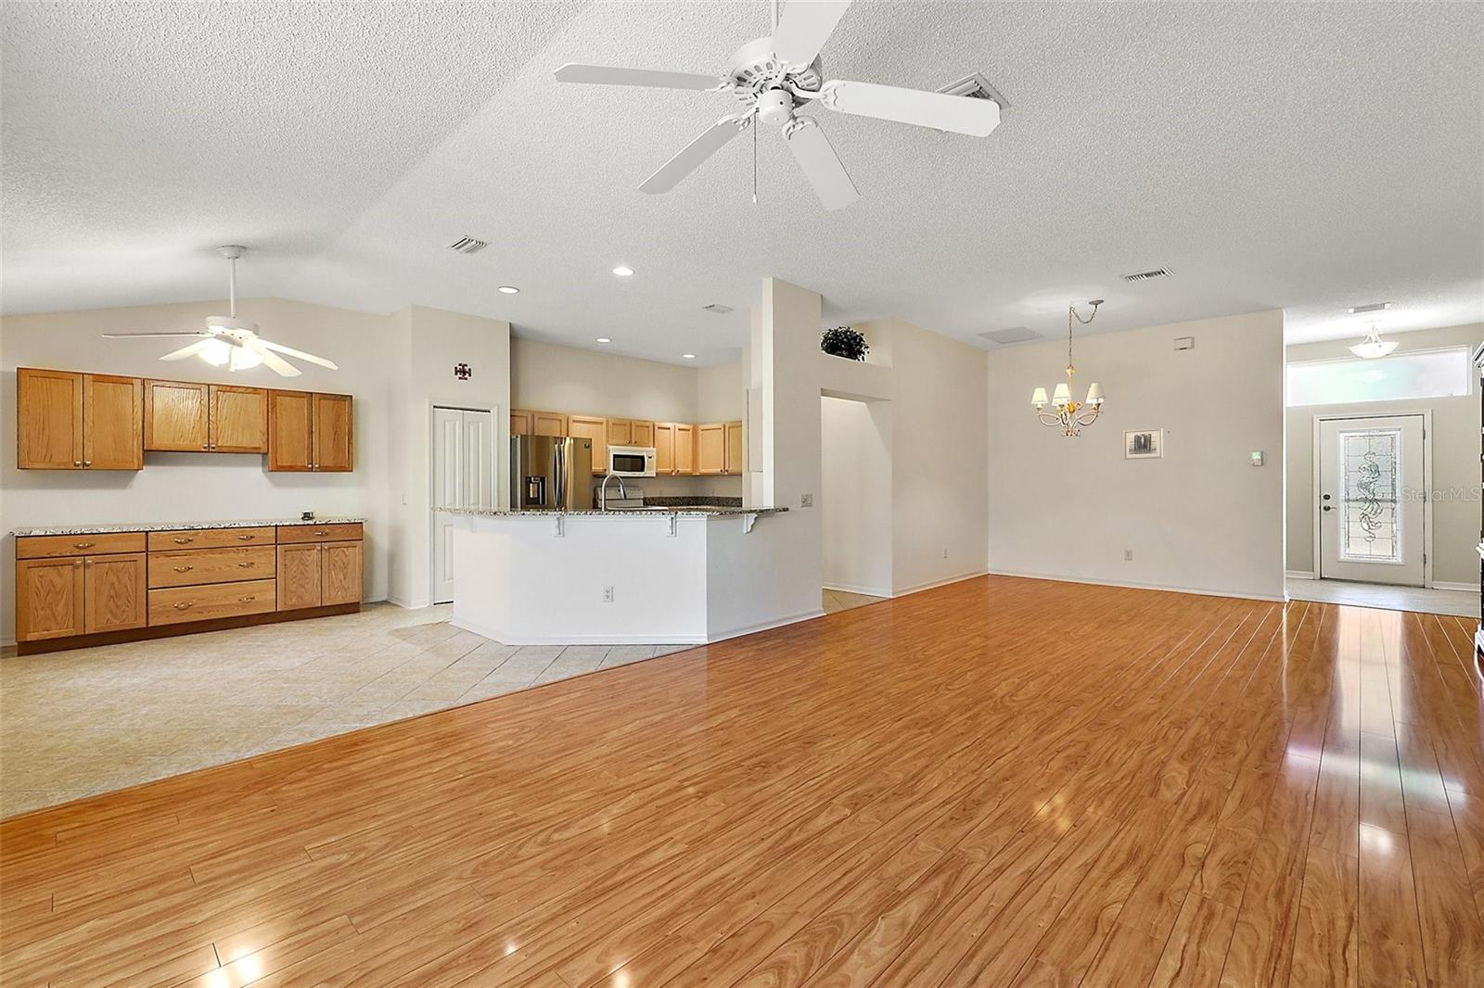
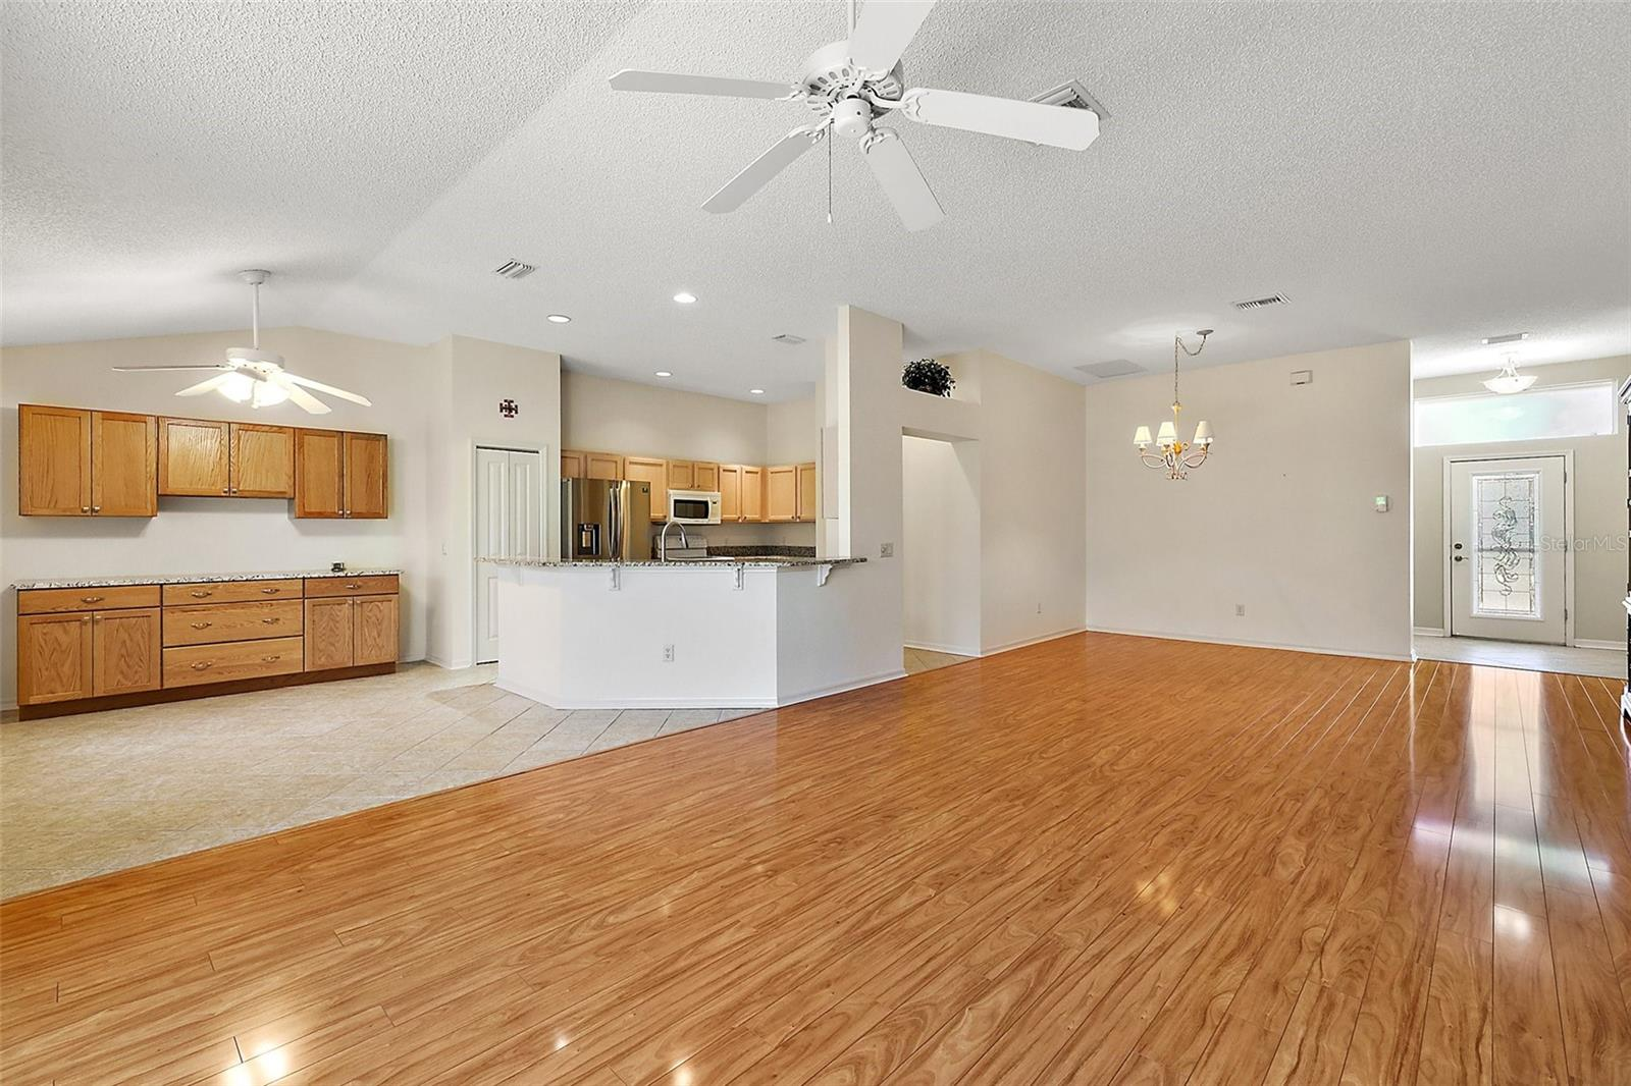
- wall art (1142, 444)
